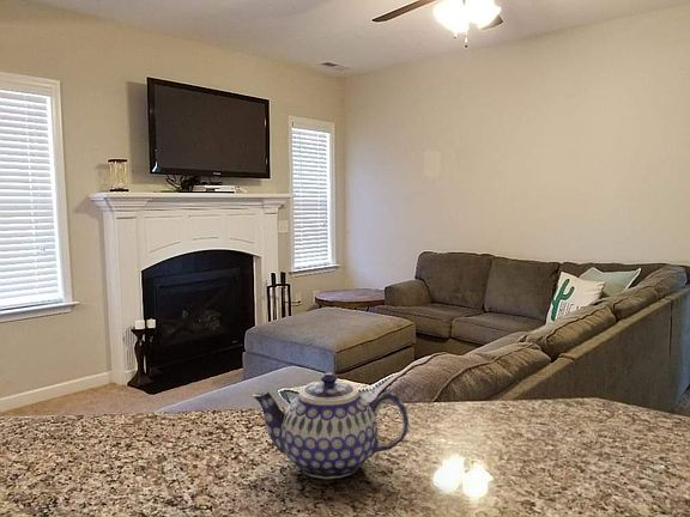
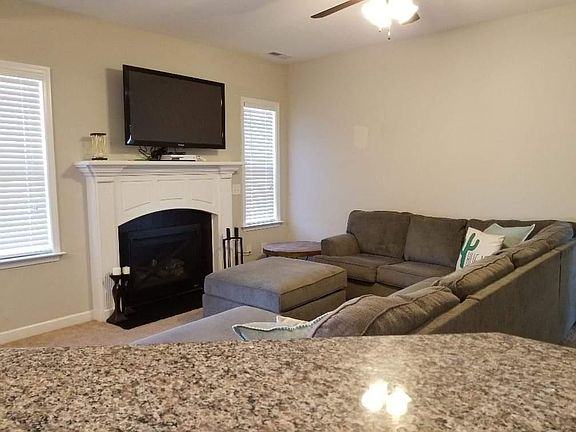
- teapot (329, 419)
